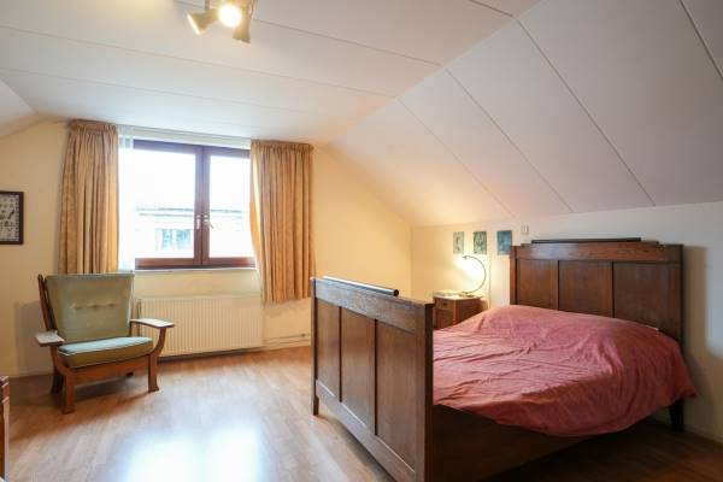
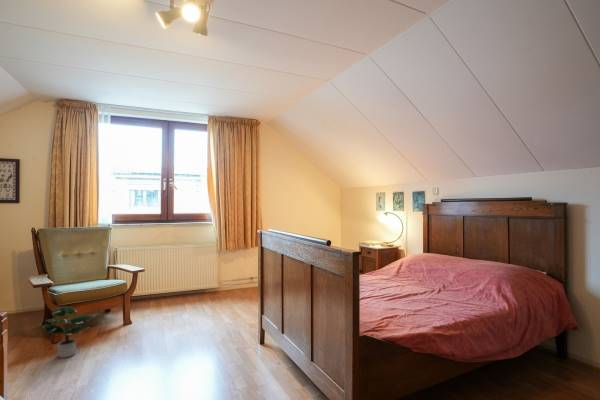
+ potted plant (69, 331)
